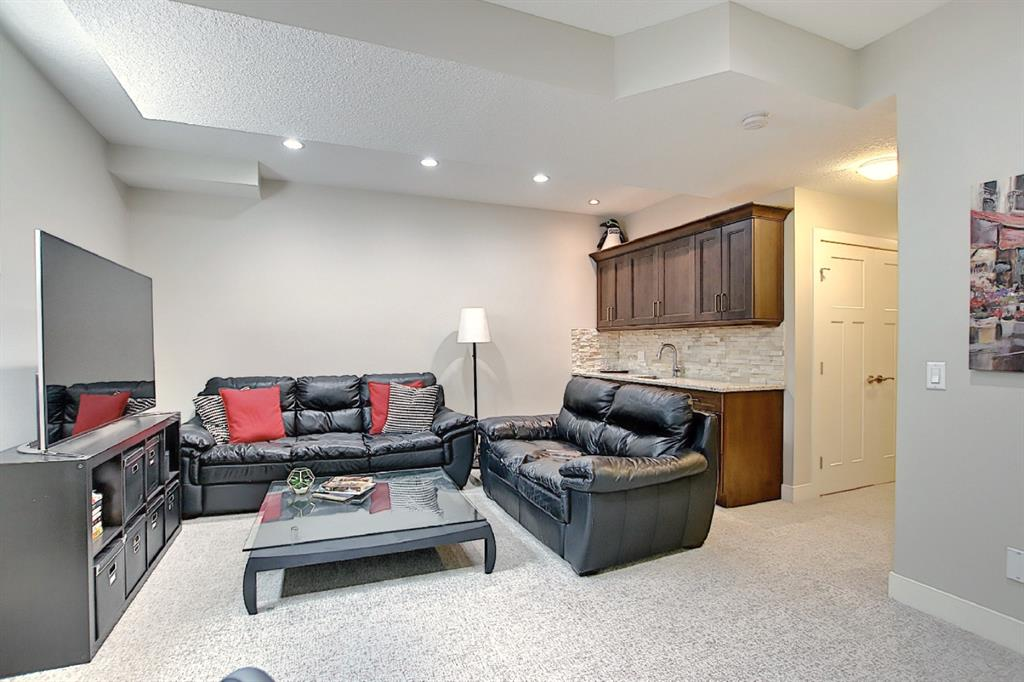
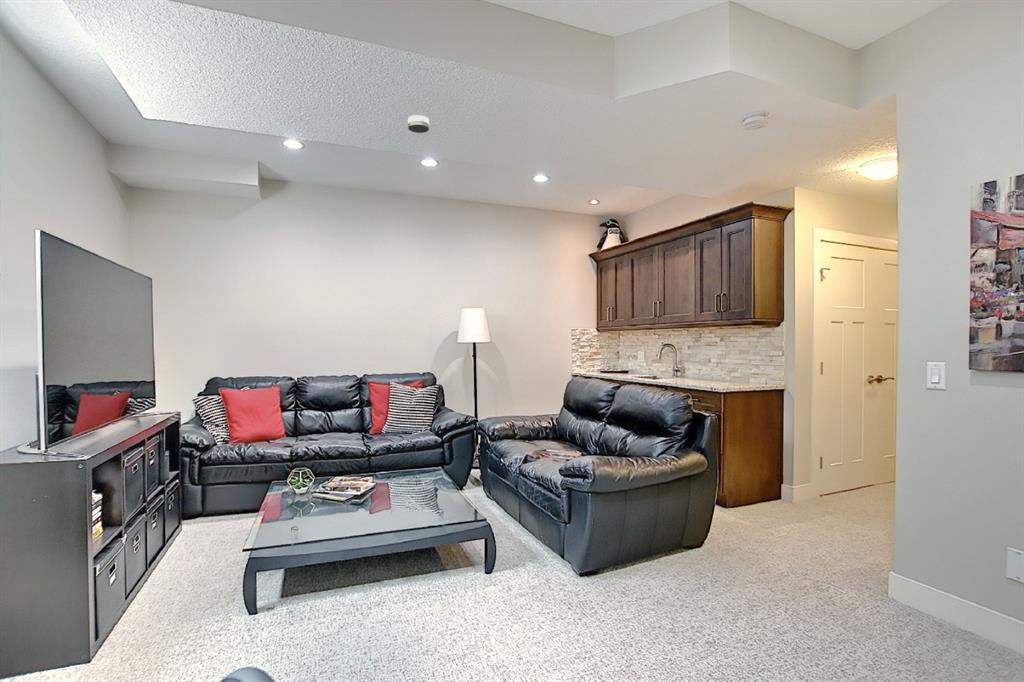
+ smoke detector (418, 124)
